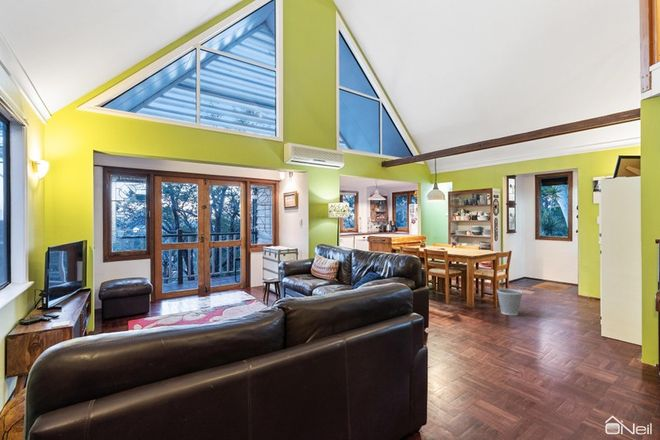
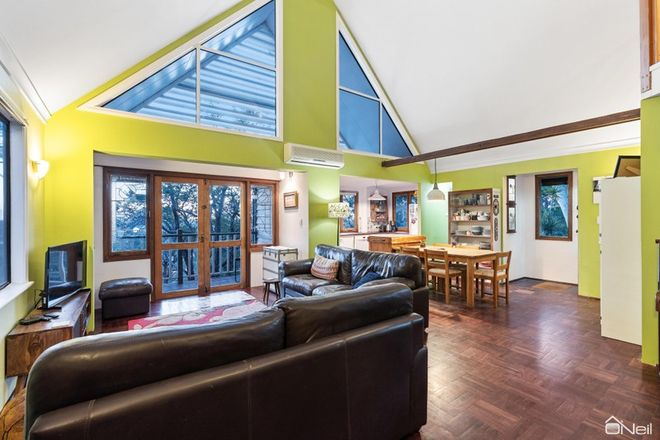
- wastebasket (509, 302)
